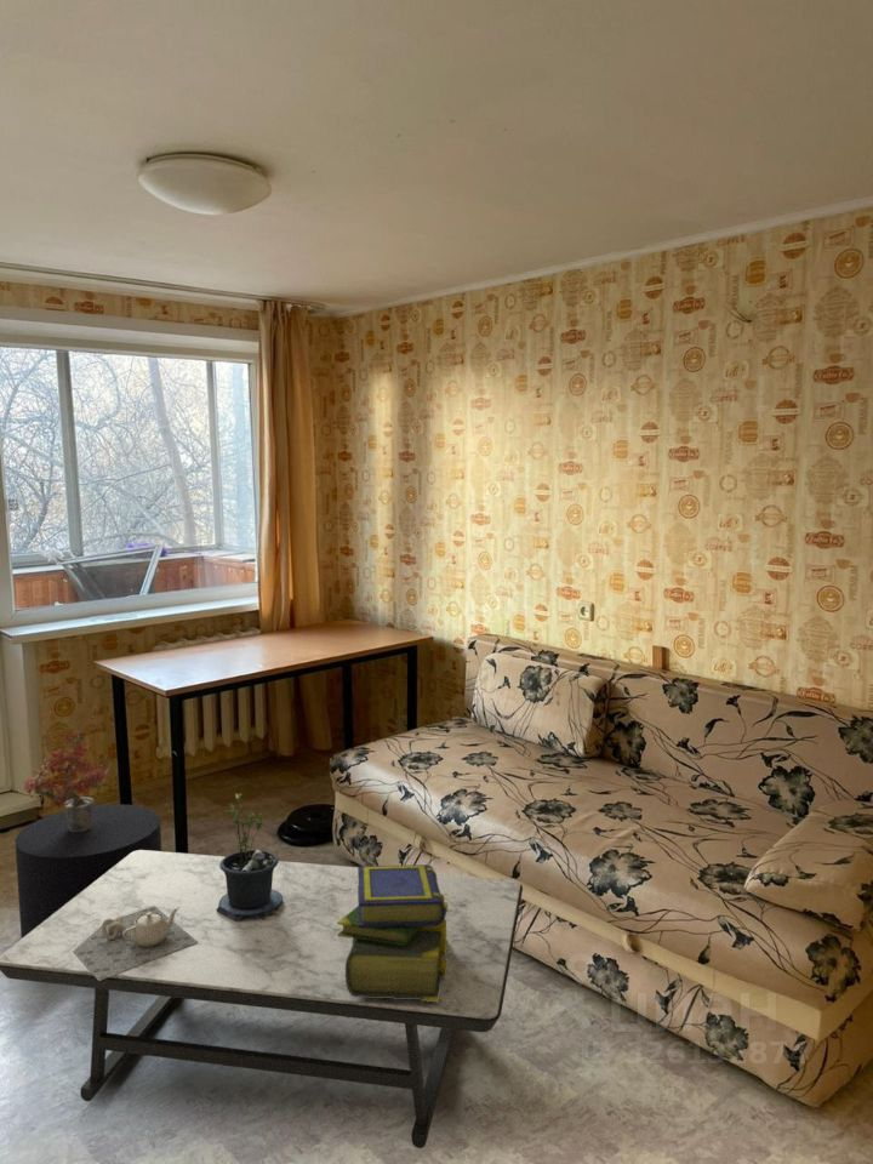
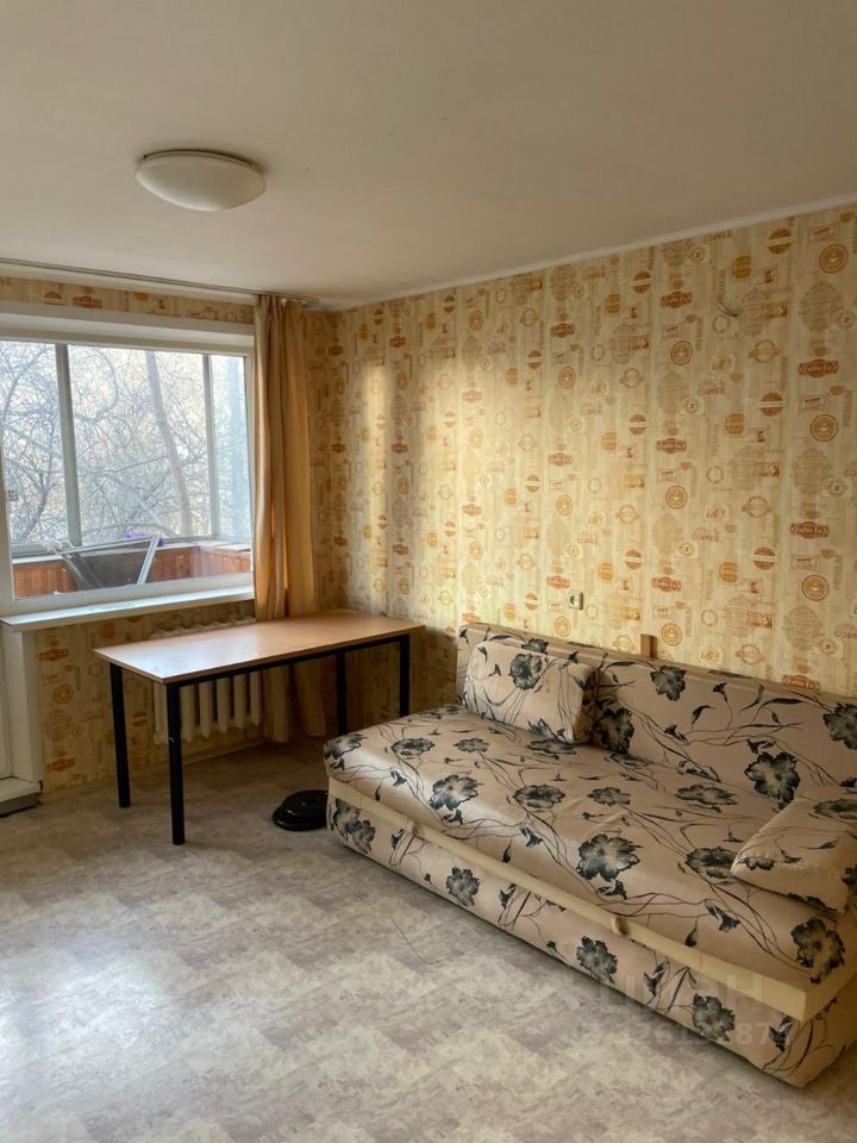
- potted plant (74, 770)
- teapot (127, 925)
- potted plant (250, 849)
- coffee table (283, 986)
- stack of books (396, 920)
- stool (92, 877)
